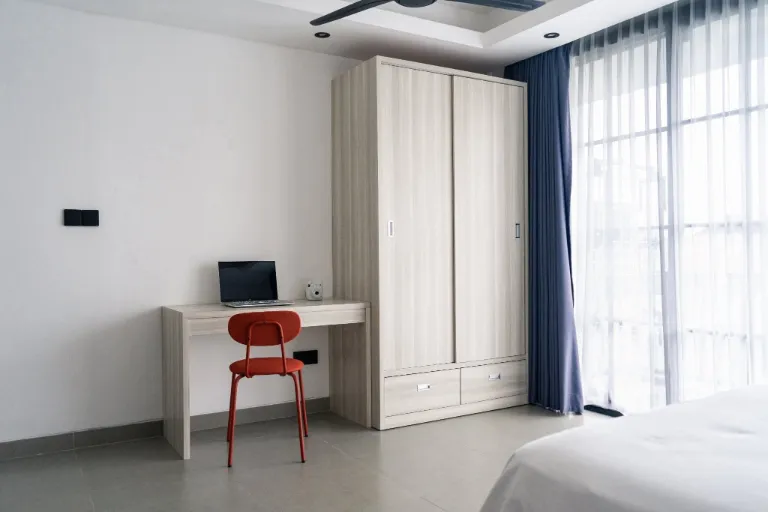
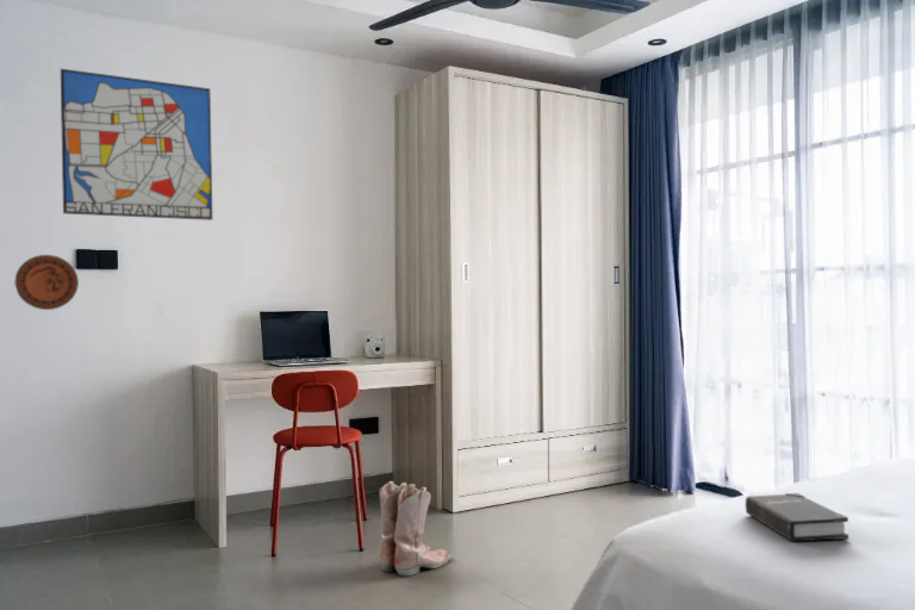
+ decorative plate (46, 281)
+ boots (413, 522)
+ wall art (139, 148)
+ hardback book (793, 516)
